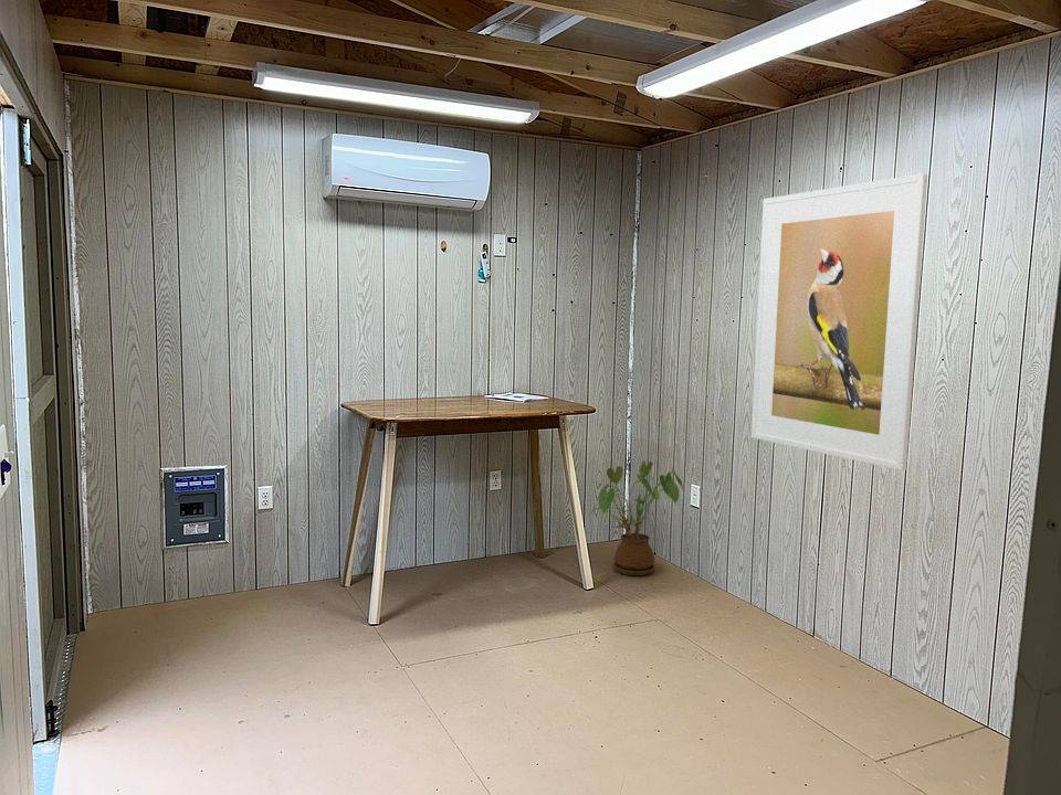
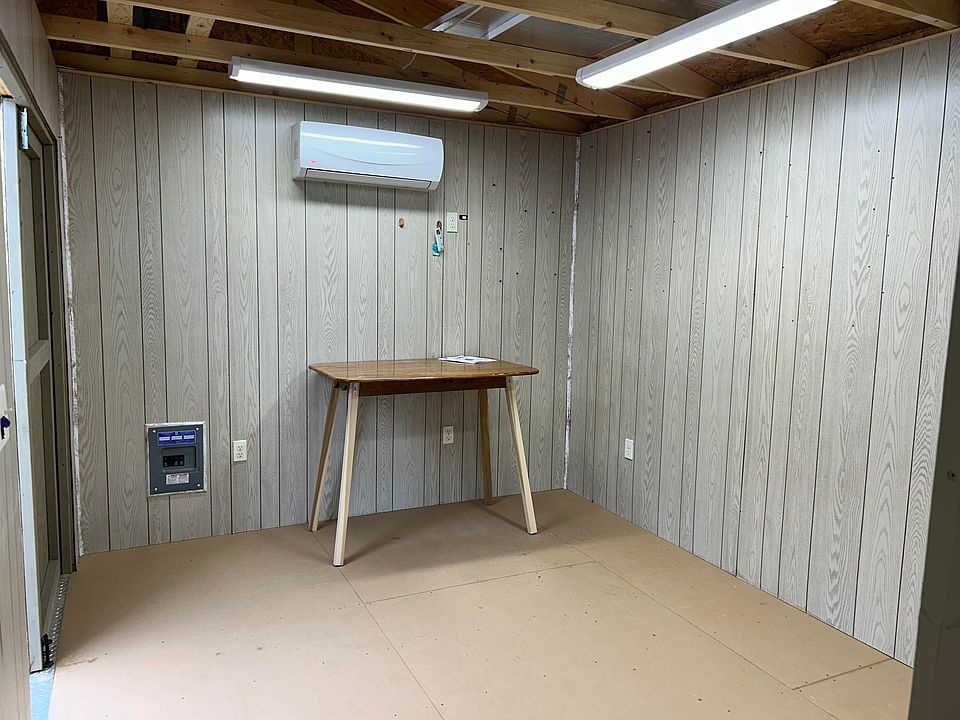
- house plant (634, 520)
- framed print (828, 321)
